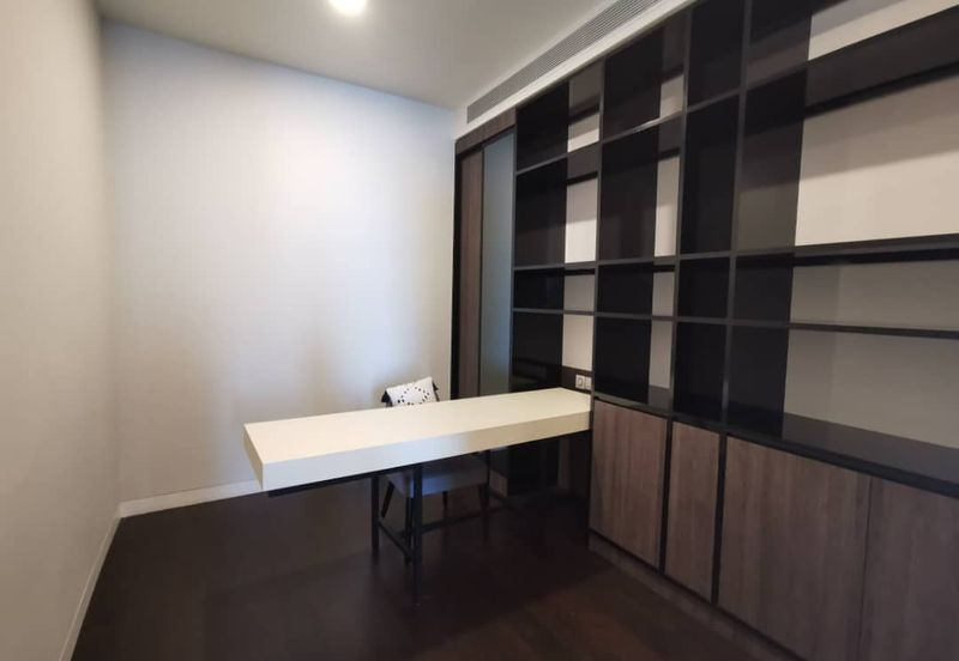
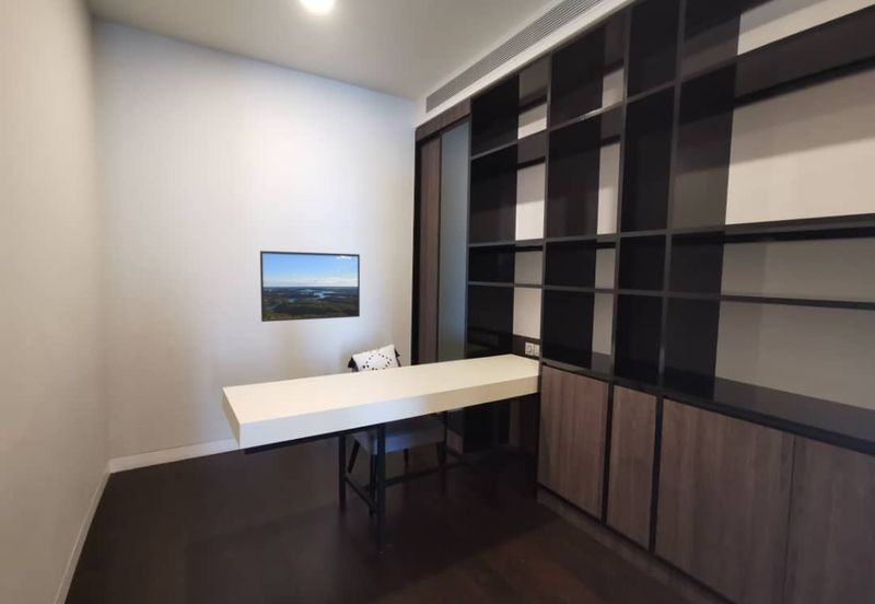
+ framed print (313, 286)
